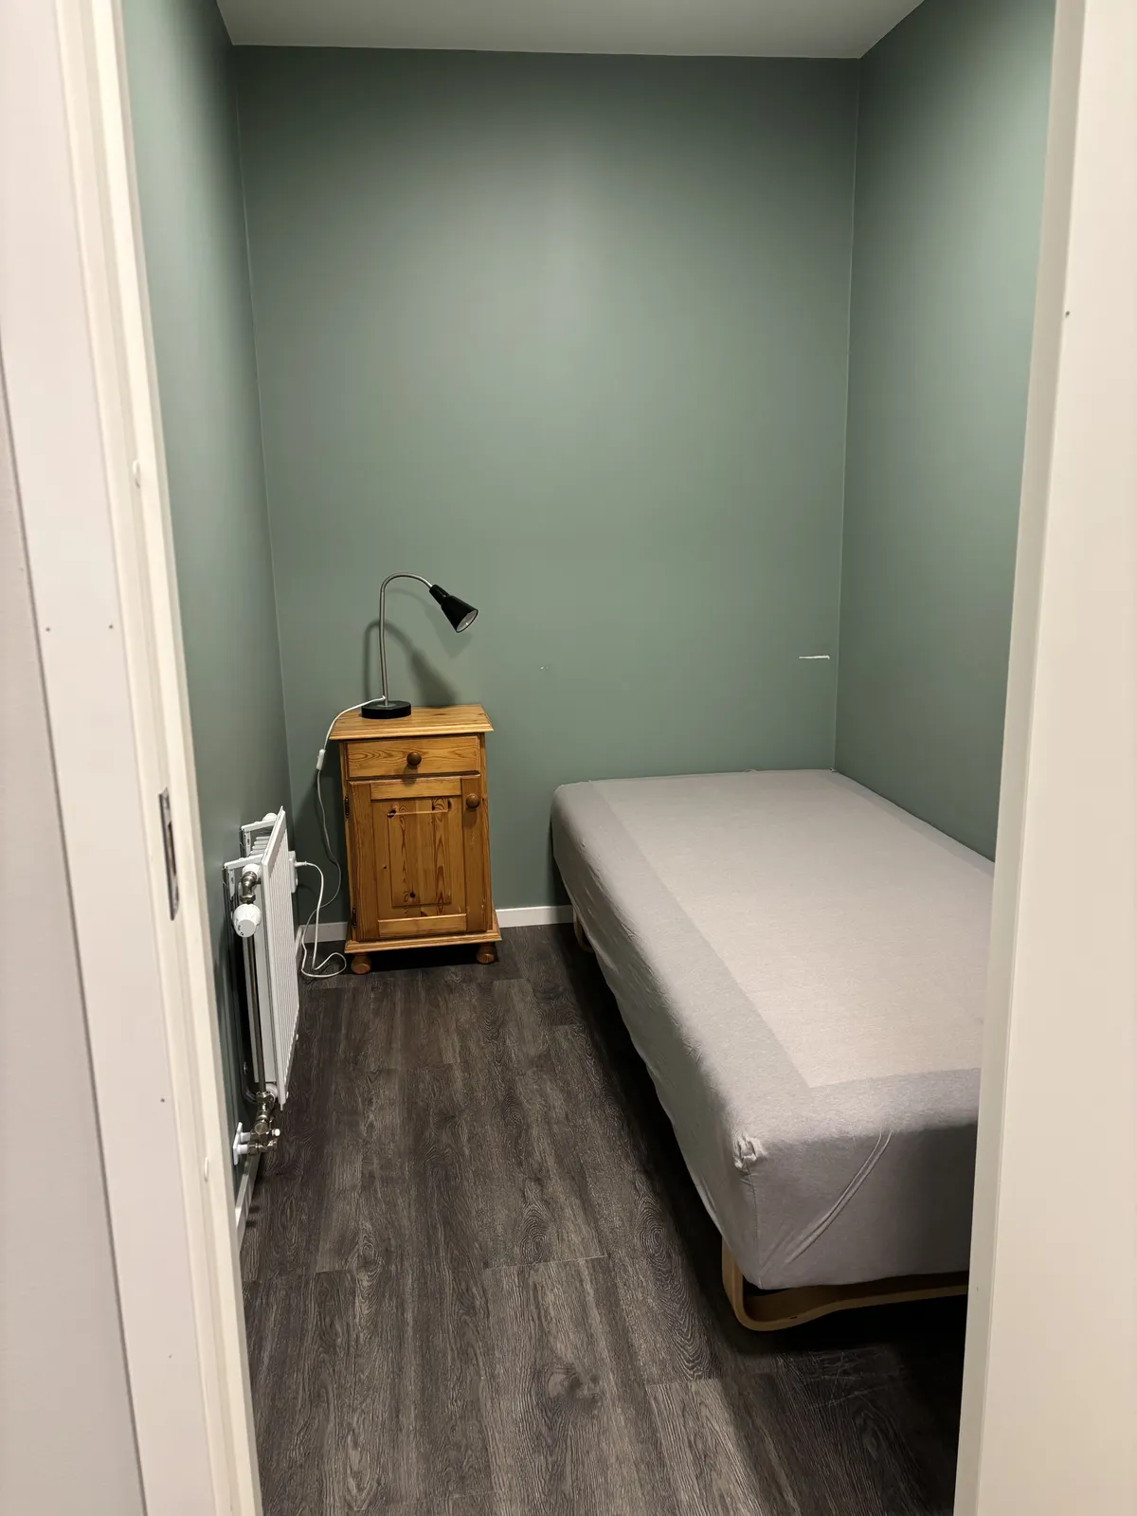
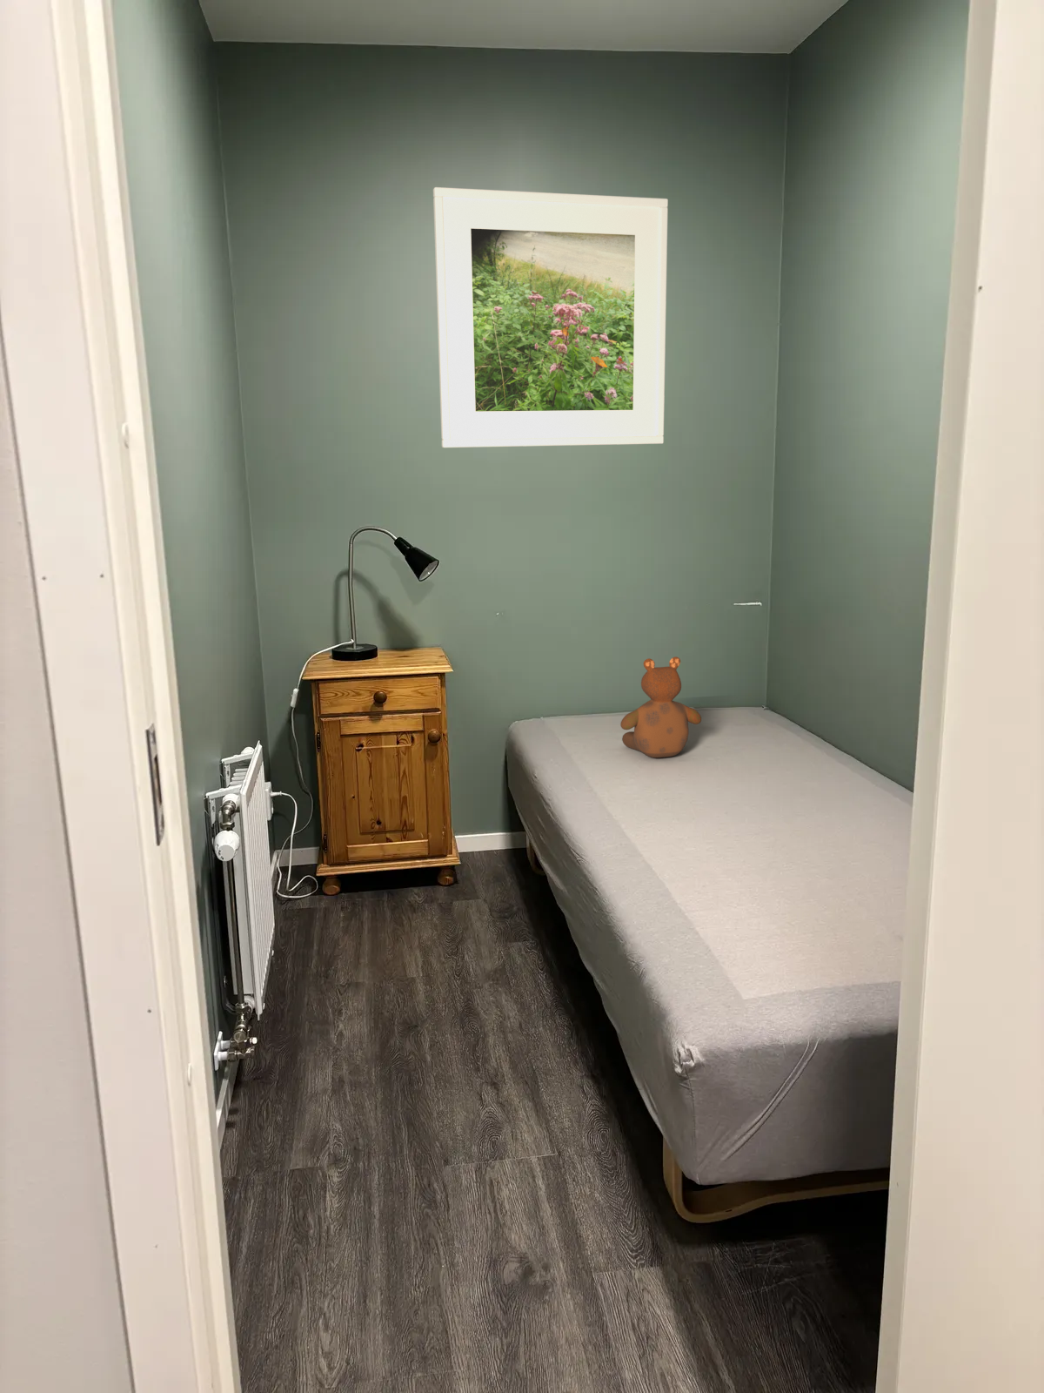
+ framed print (554, 322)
+ teddy bear (656, 704)
